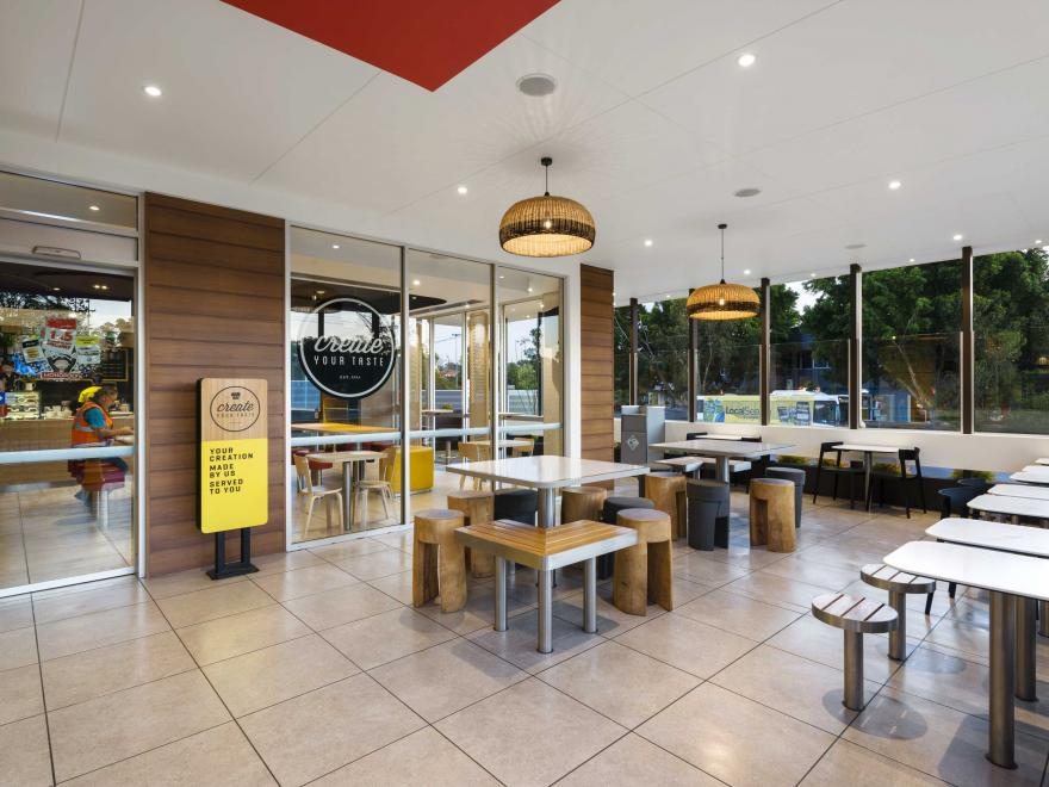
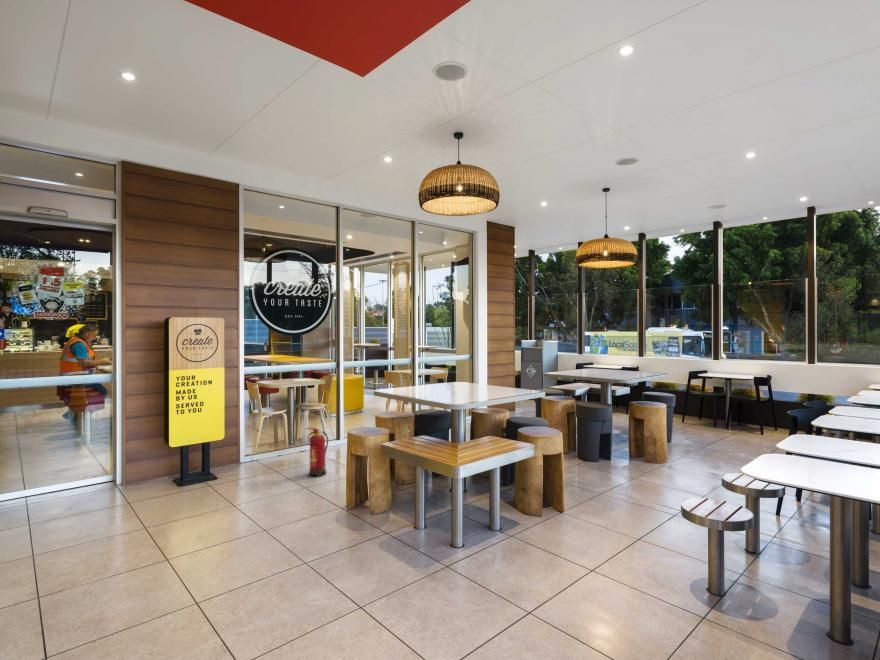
+ fire extinguisher (318, 450)
